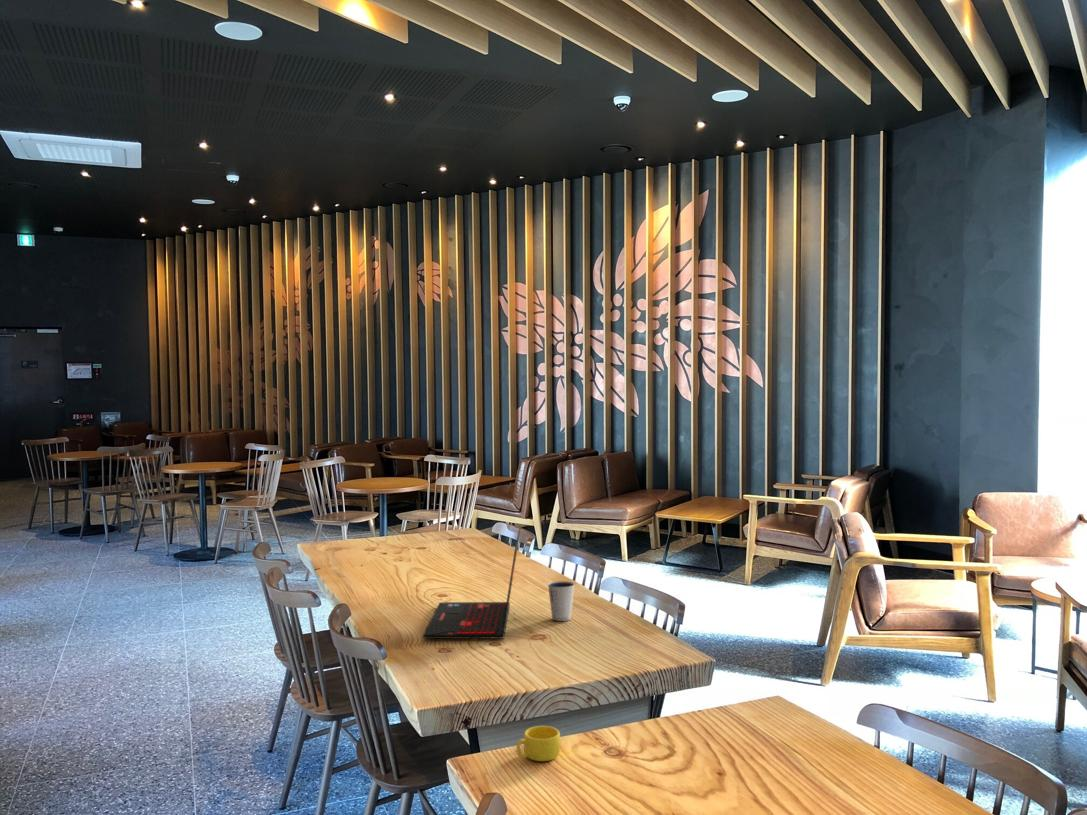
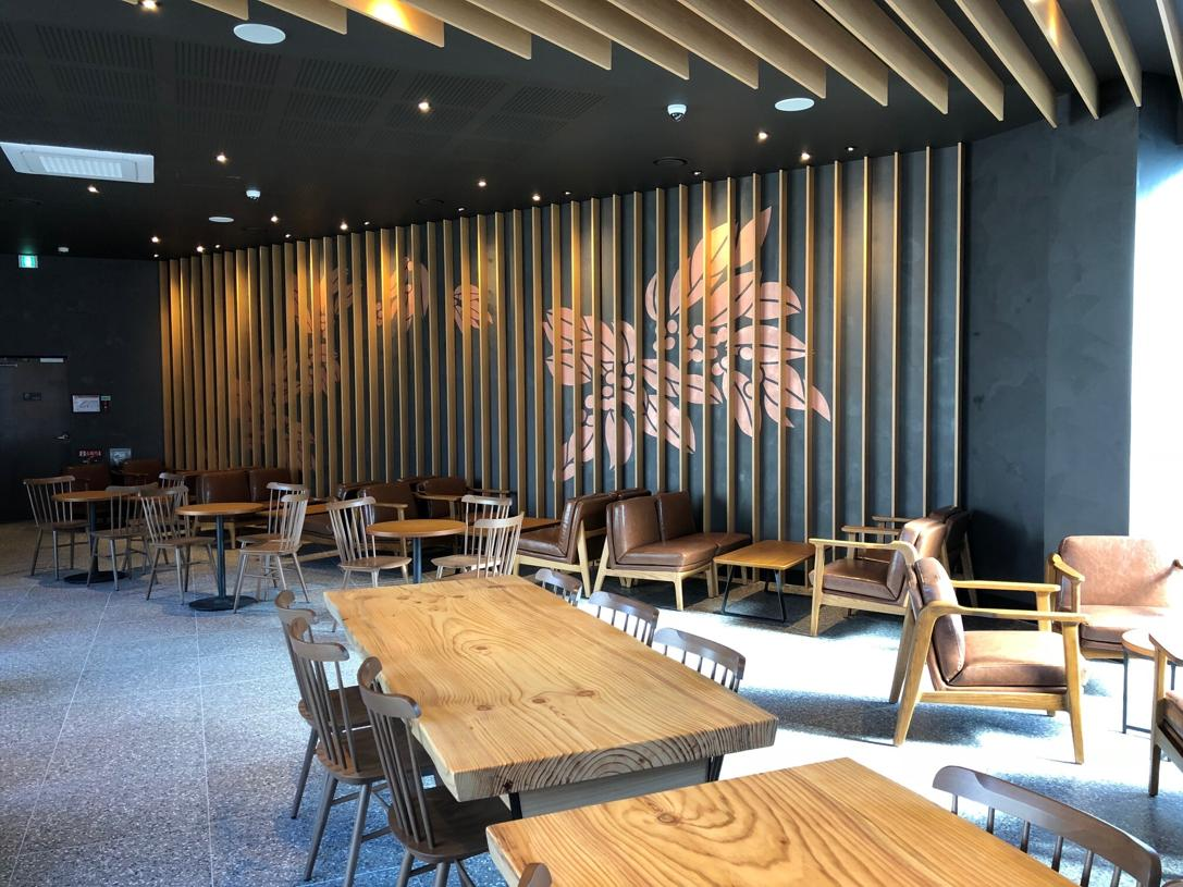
- cup (537, 745)
- laptop (475, 602)
- dixie cup (561, 601)
